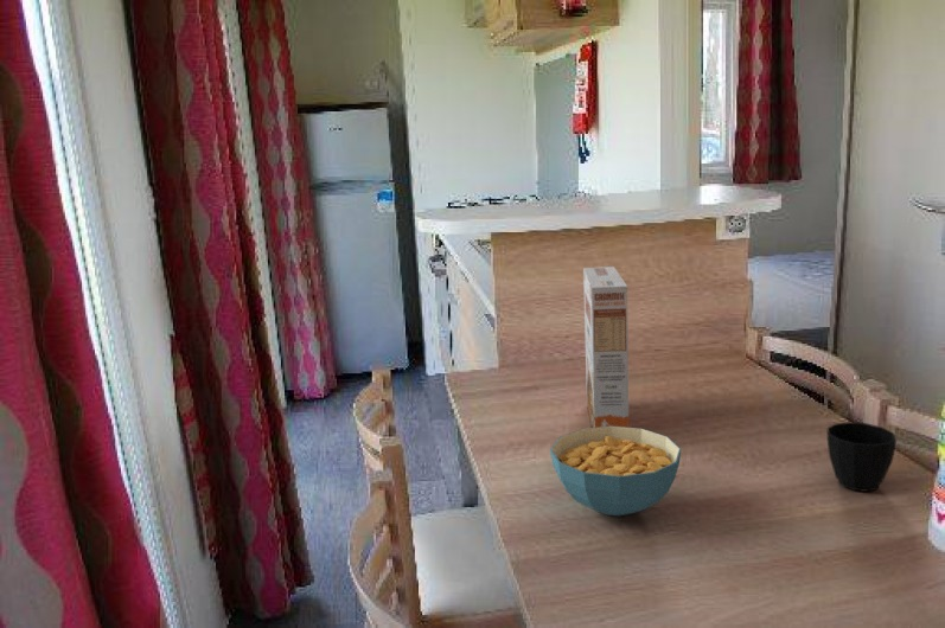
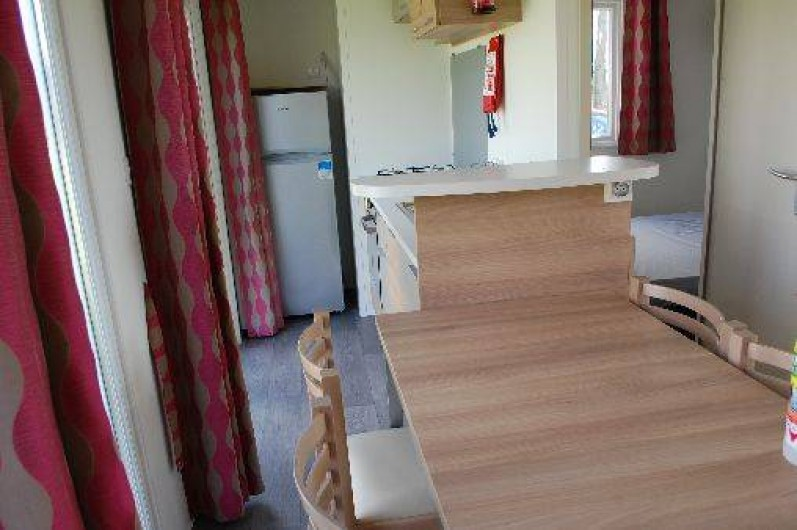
- cereal bowl (615, 478)
- cereal box (605, 351)
- cup (858, 456)
